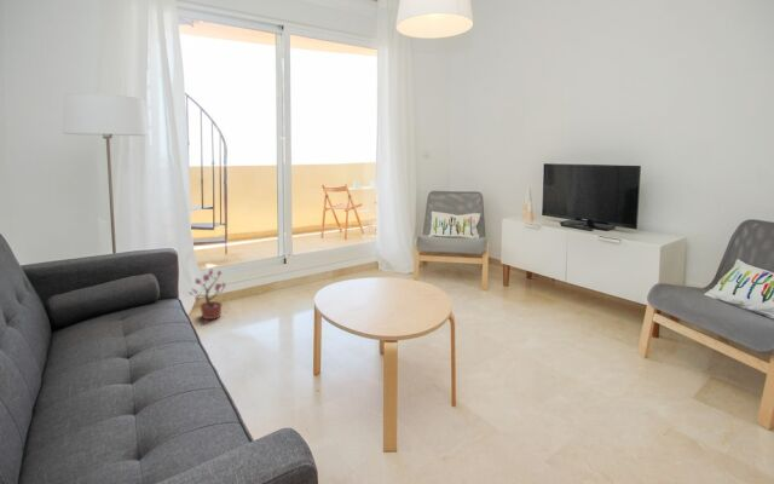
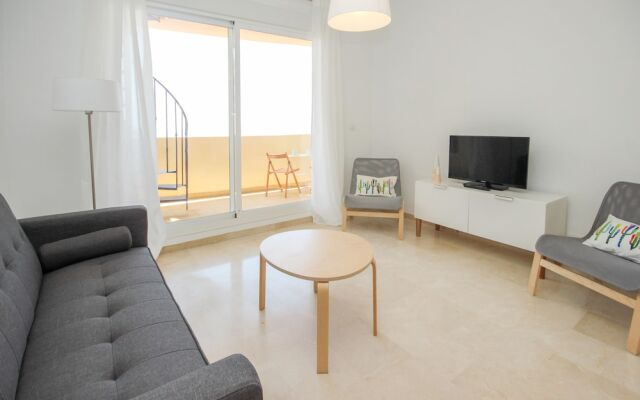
- potted plant (213, 295)
